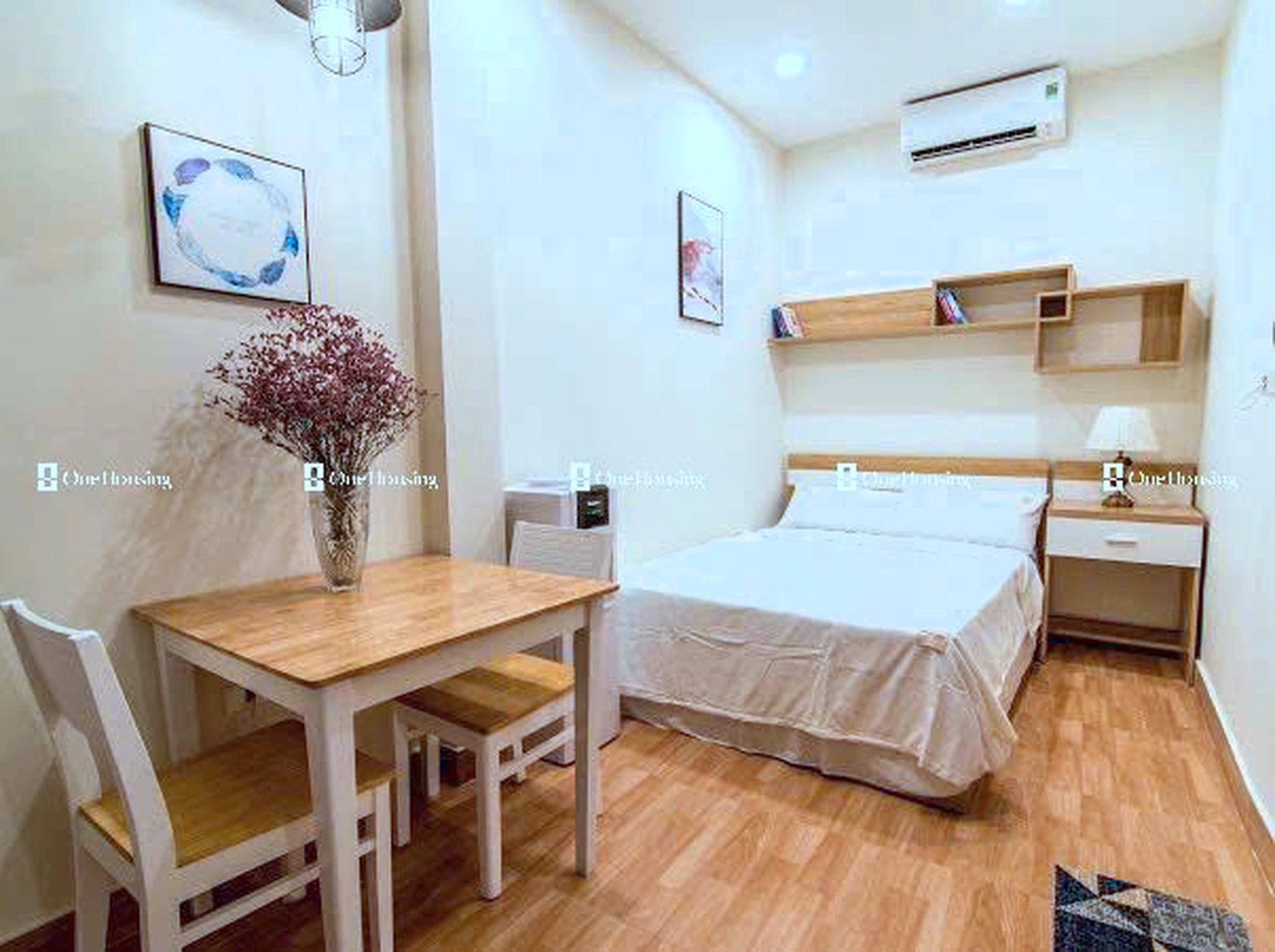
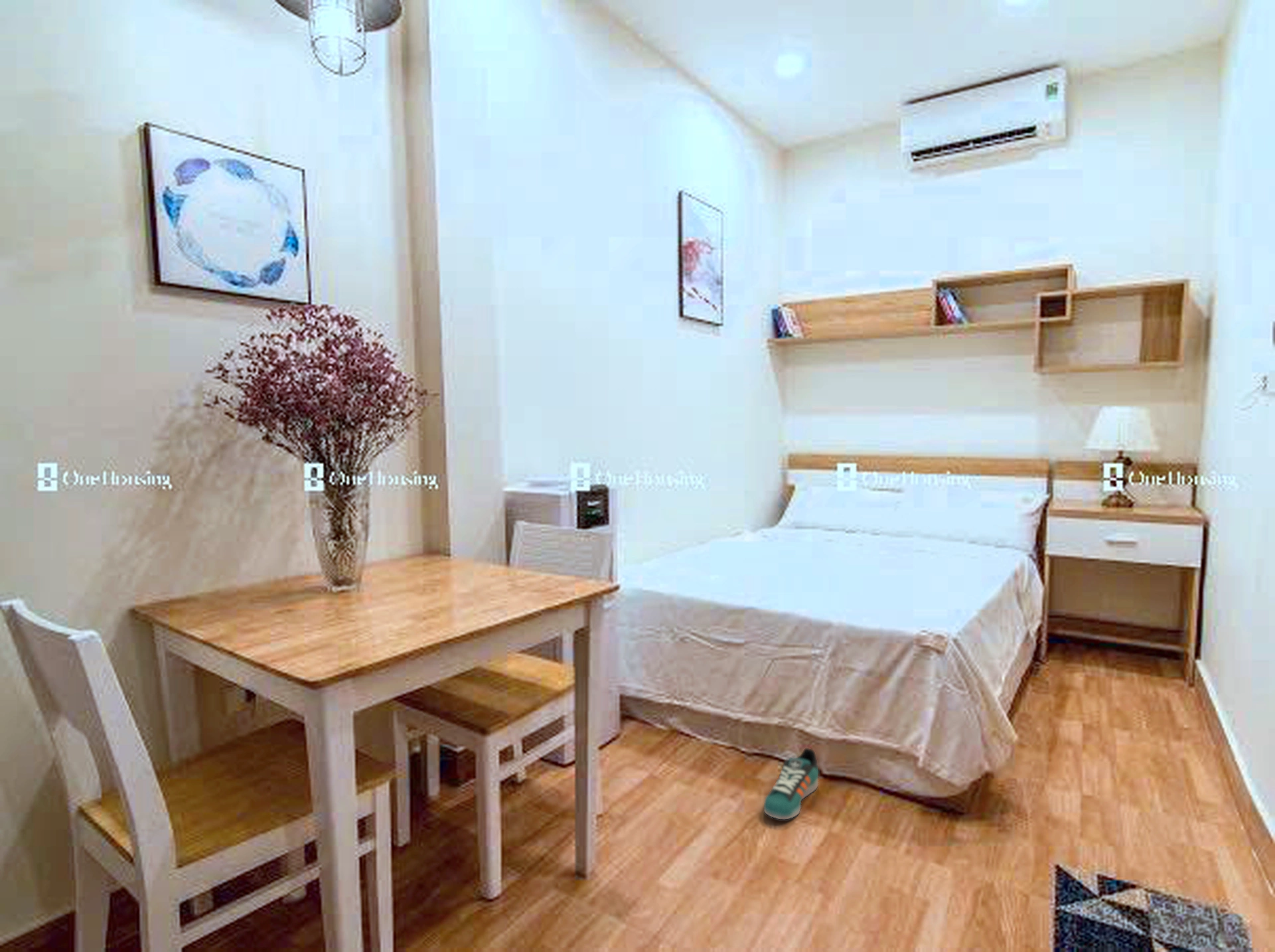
+ sneaker (790, 780)
